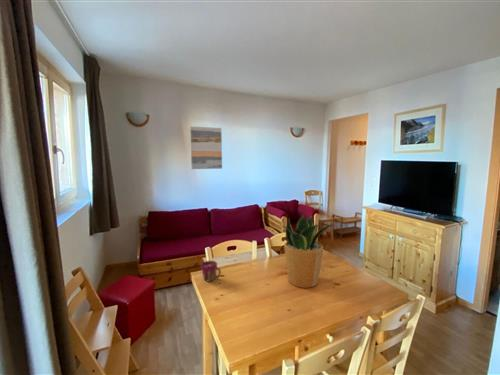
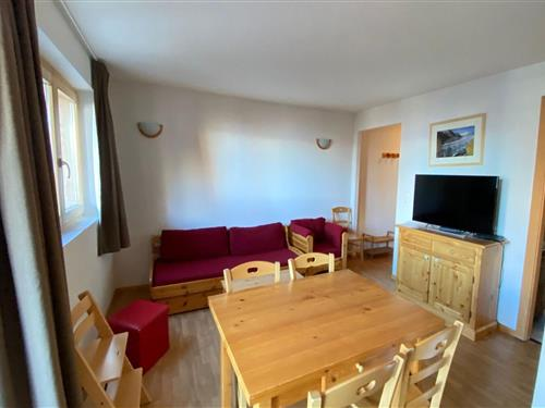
- wall art (206, 148)
- potted plant (307, 249)
- cup (211, 271)
